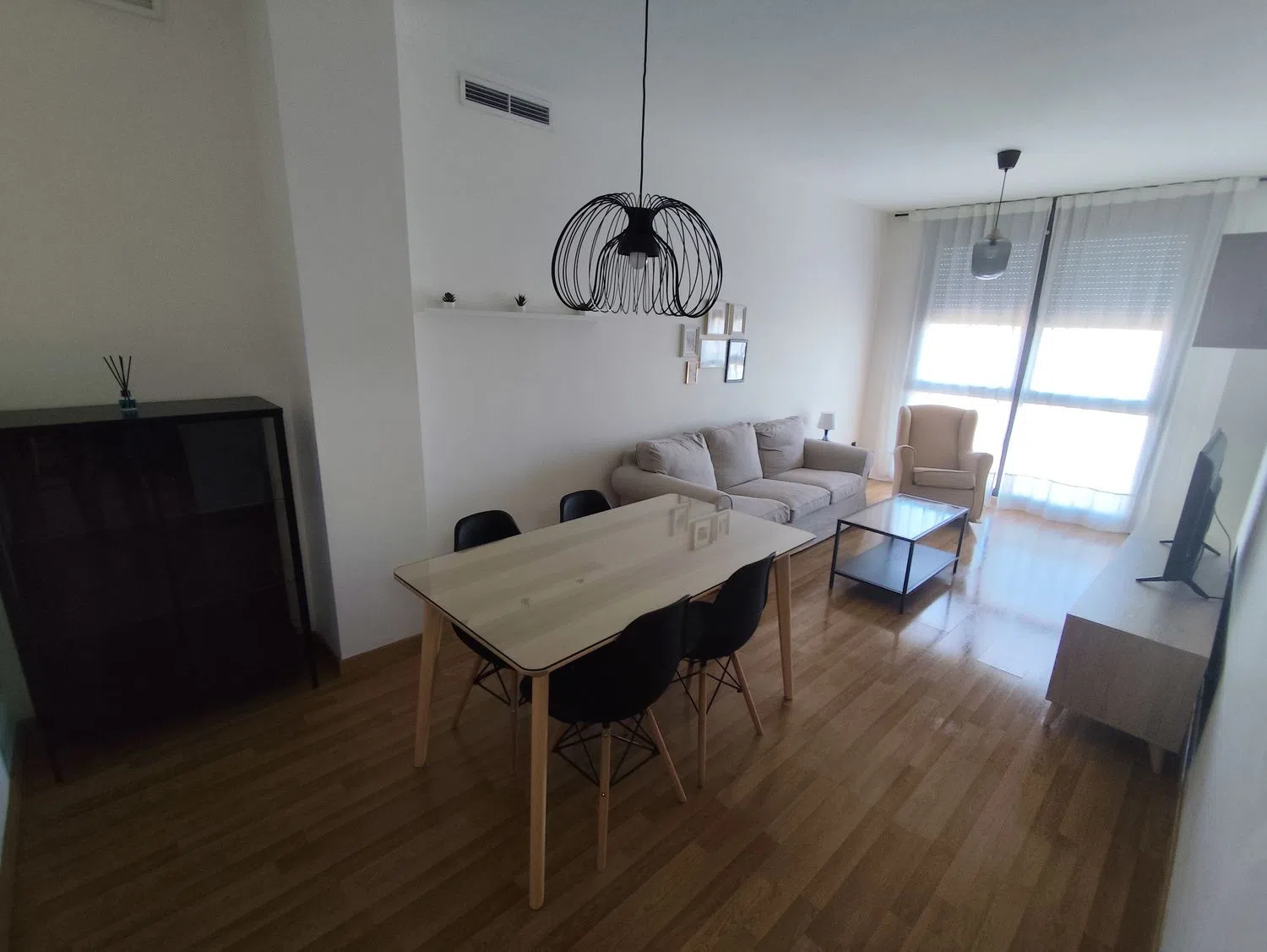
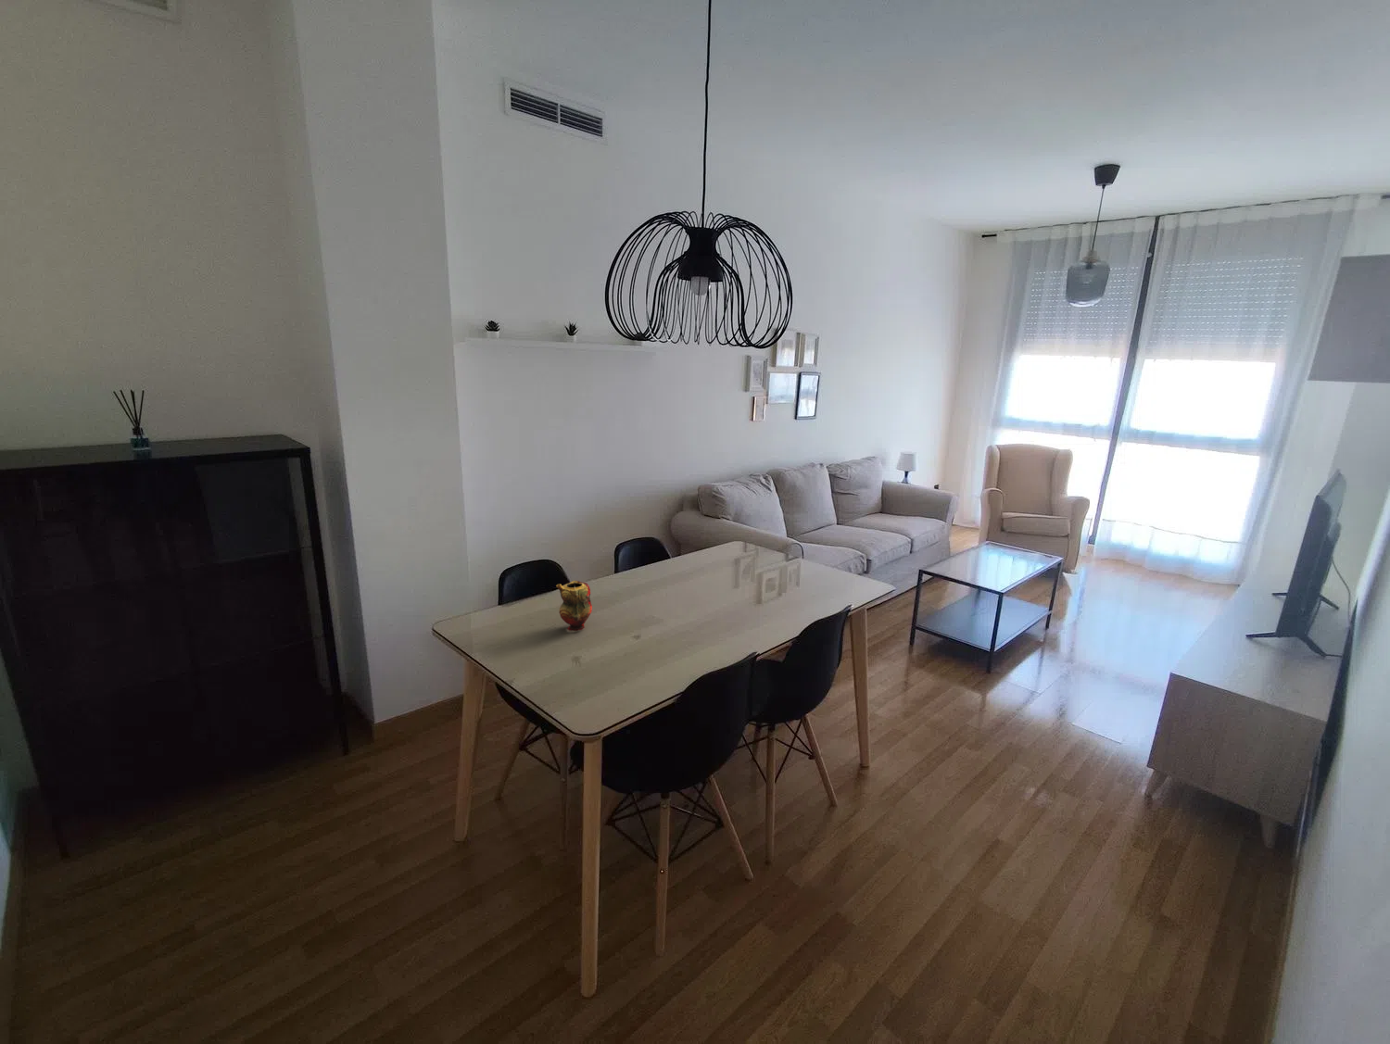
+ teapot (576, 602)
